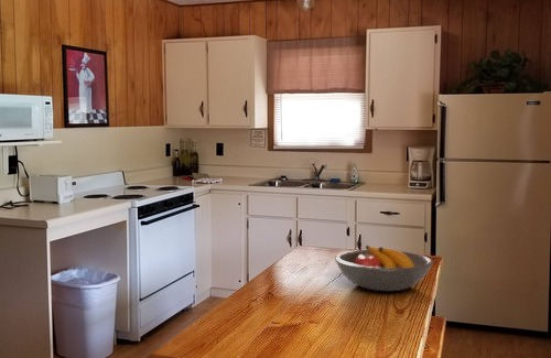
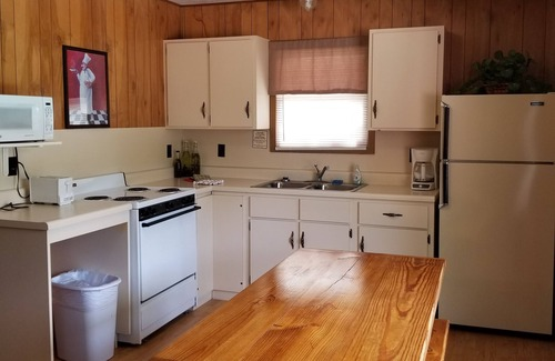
- fruit bowl (382, 269)
